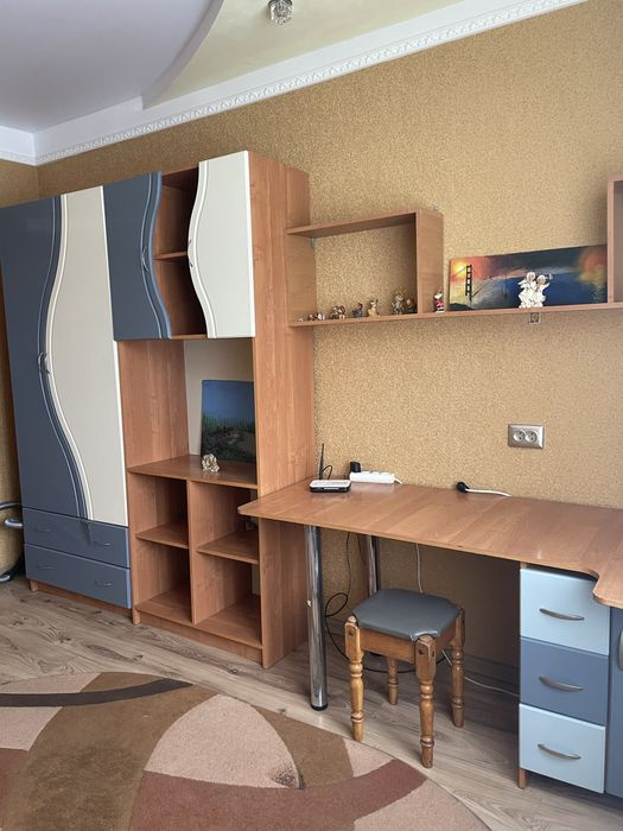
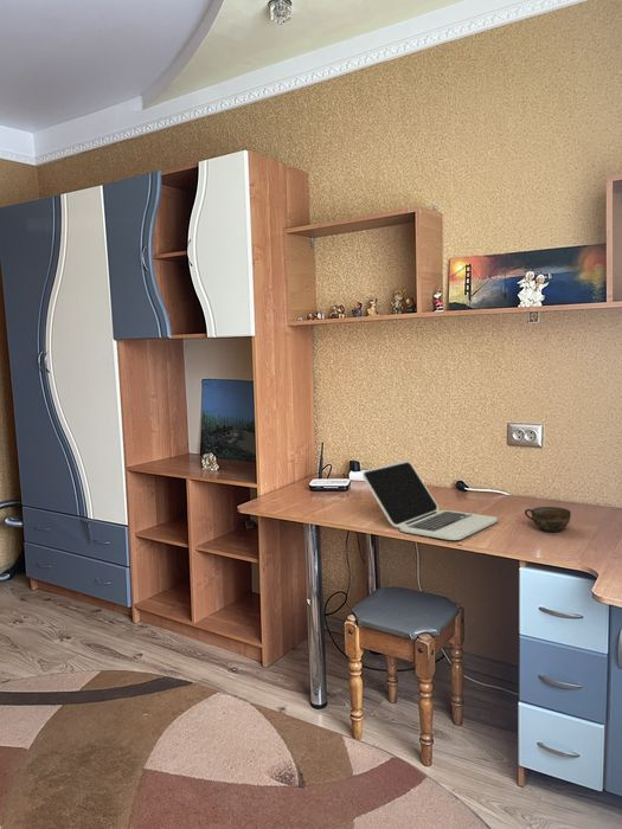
+ laptop (430, 496)
+ cup (546, 519)
